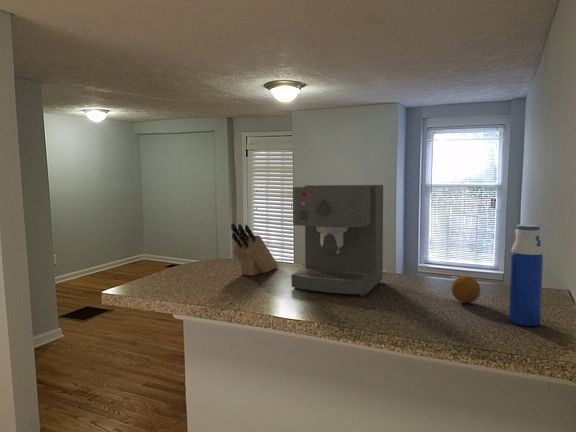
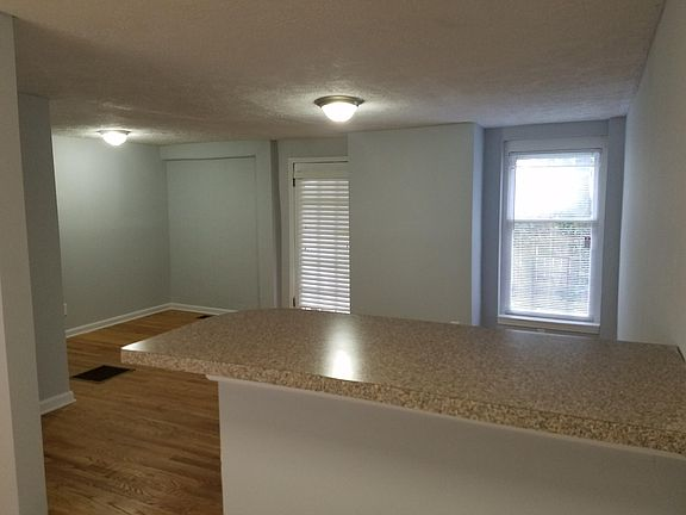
- coffee maker (342, 236)
- fruit (465, 289)
- knife block (254, 246)
- water bottle (526, 274)
